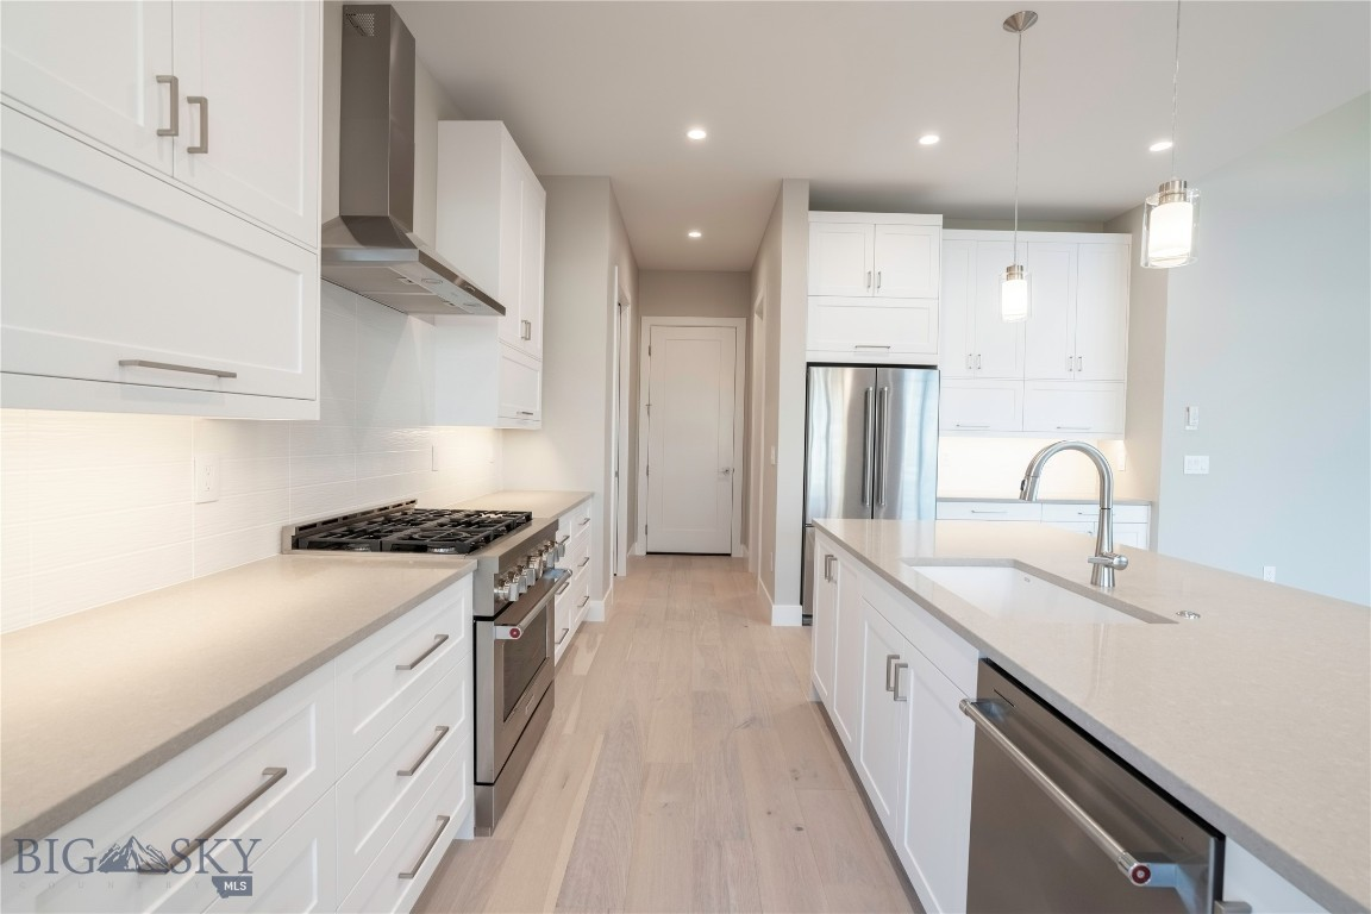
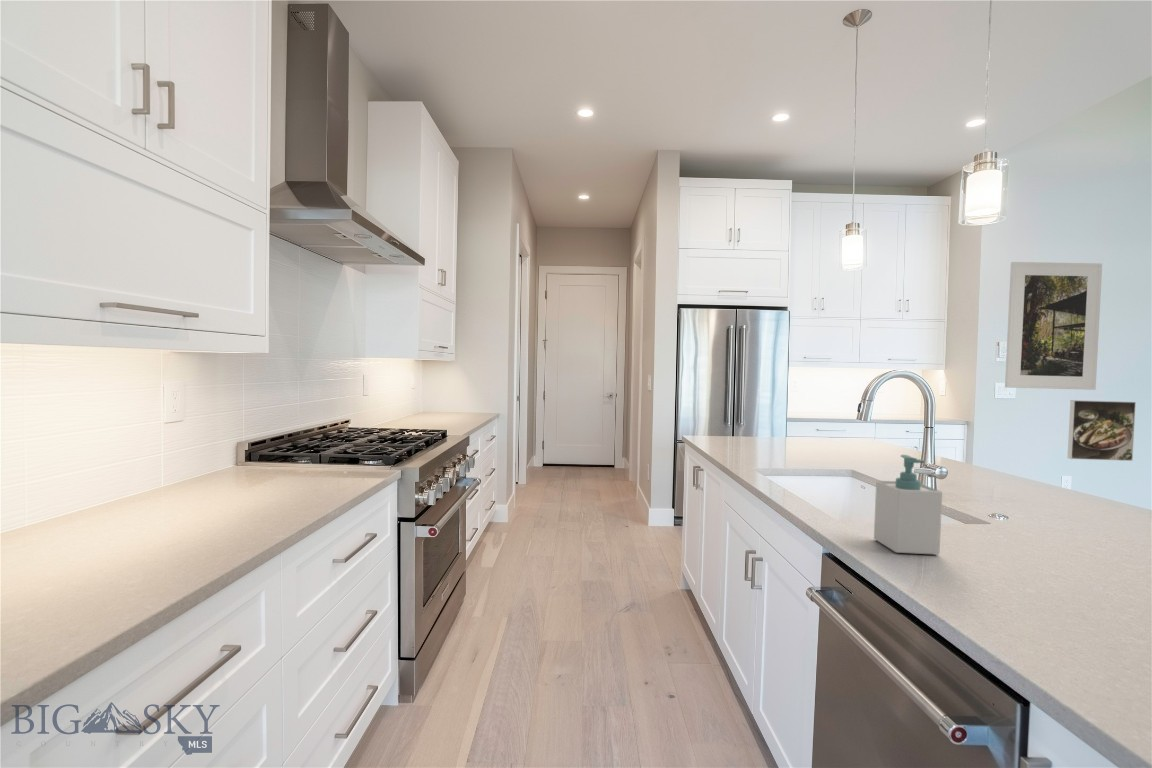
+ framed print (1053, 325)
+ soap bottle (907, 501)
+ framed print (1101, 430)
